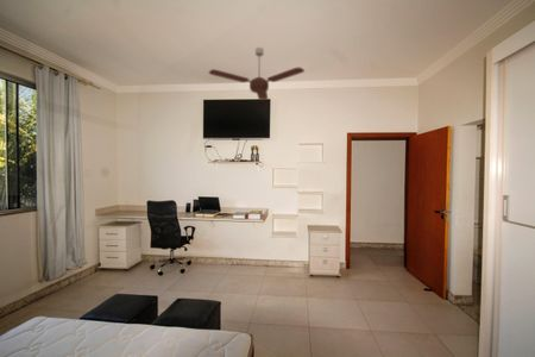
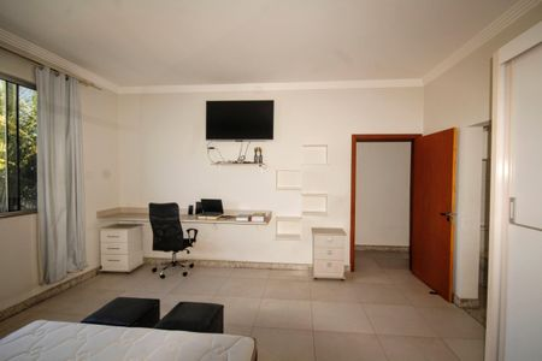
- ceiling fan (258, 73)
